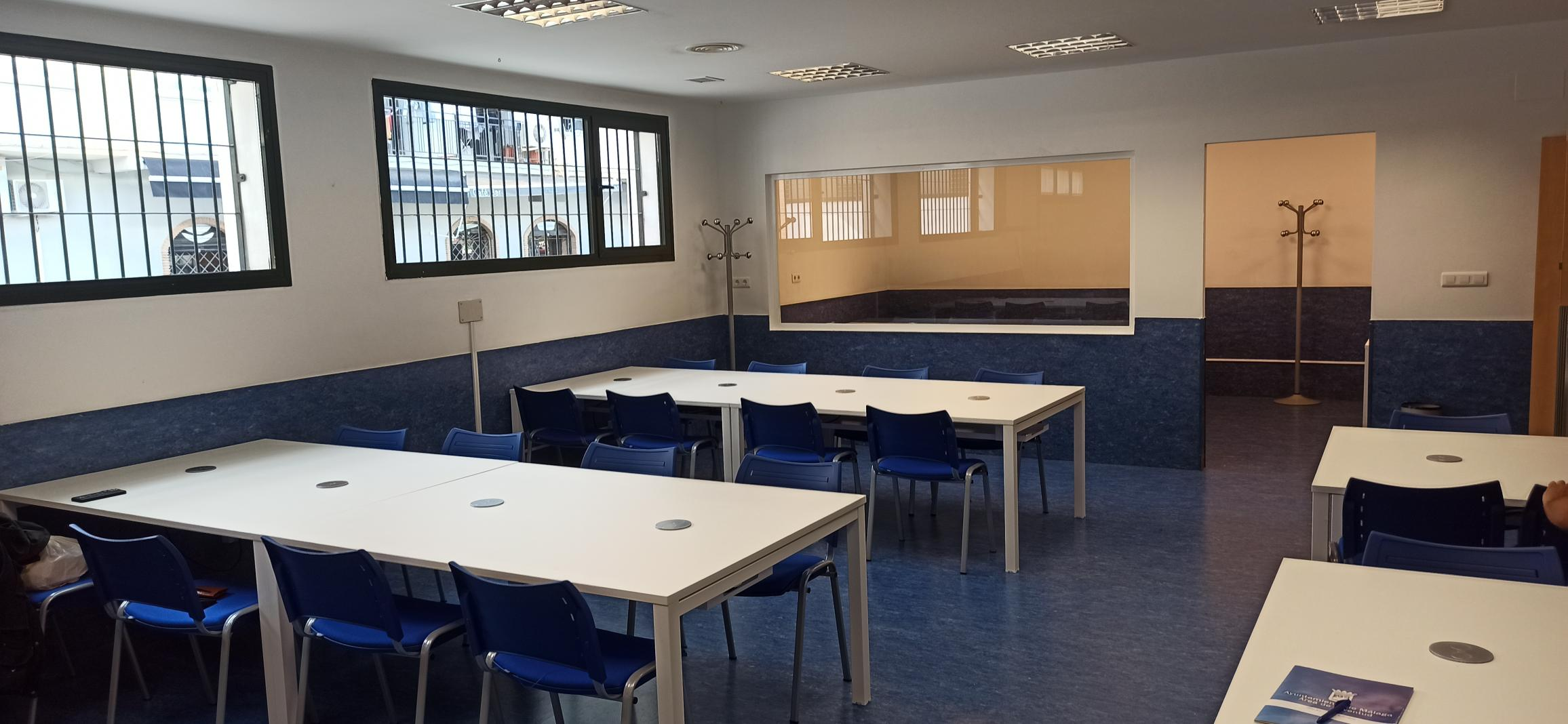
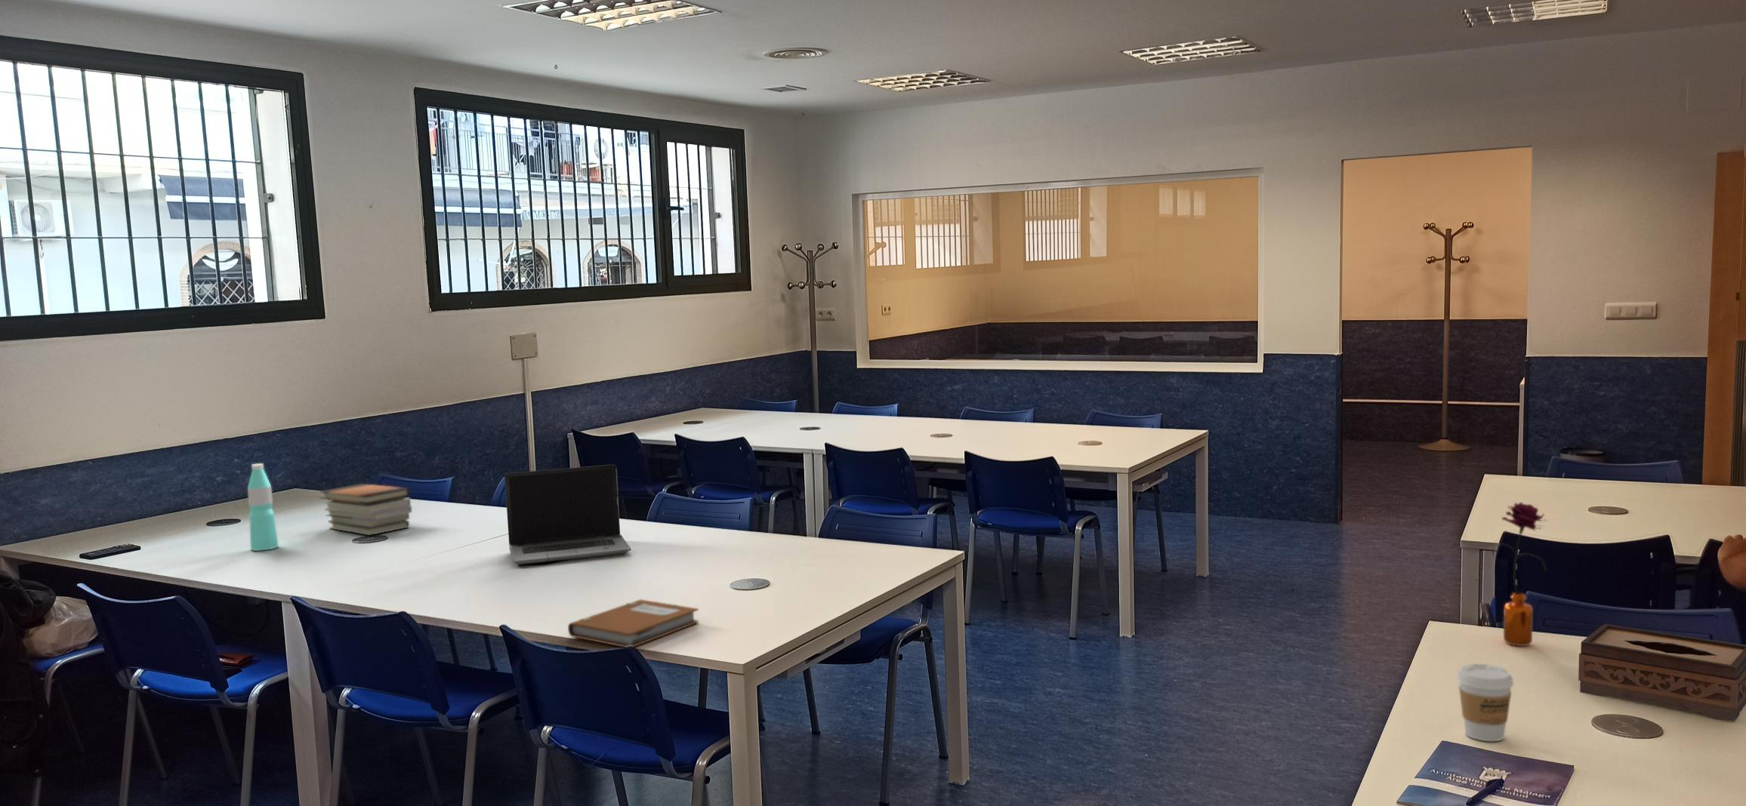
+ tissue box (1665, 669)
+ coffee cup (1484, 701)
+ notebook (635, 621)
+ water bottle (261, 505)
+ laptop computer (567, 513)
+ flower (1514, 573)
+ book stack (367, 509)
